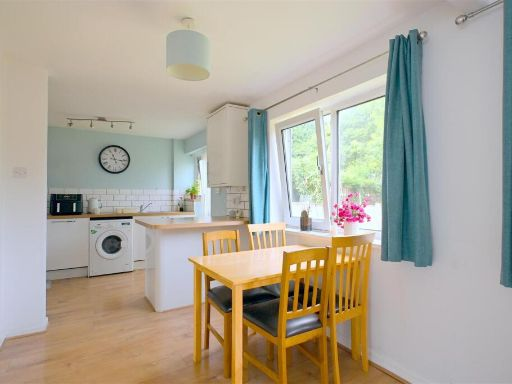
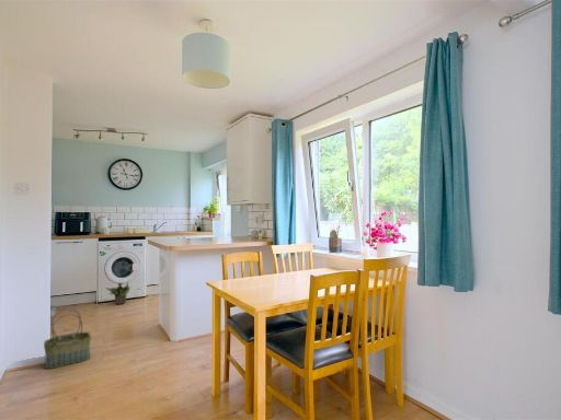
+ potted plant (117, 292)
+ basket (68, 336)
